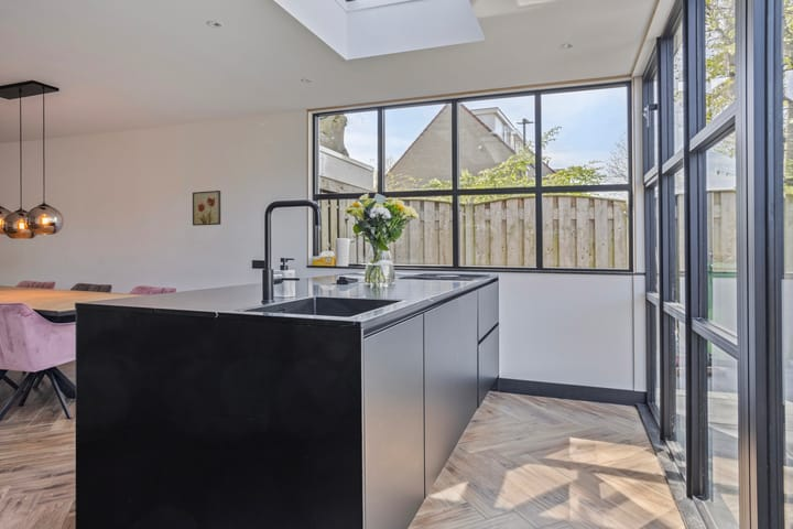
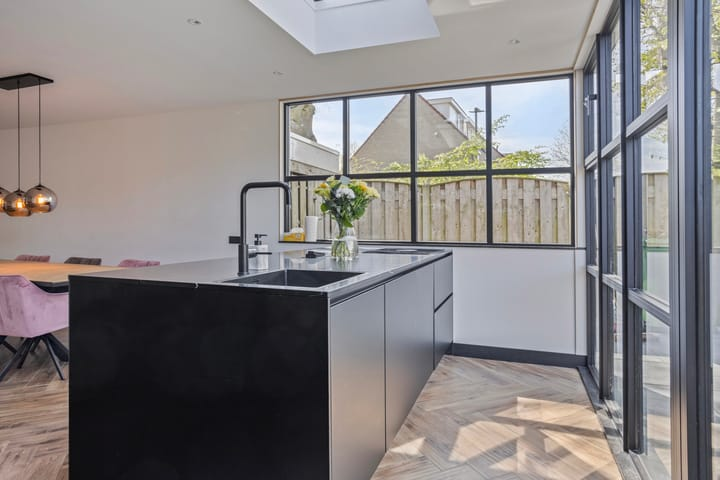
- wall art (206, 208)
